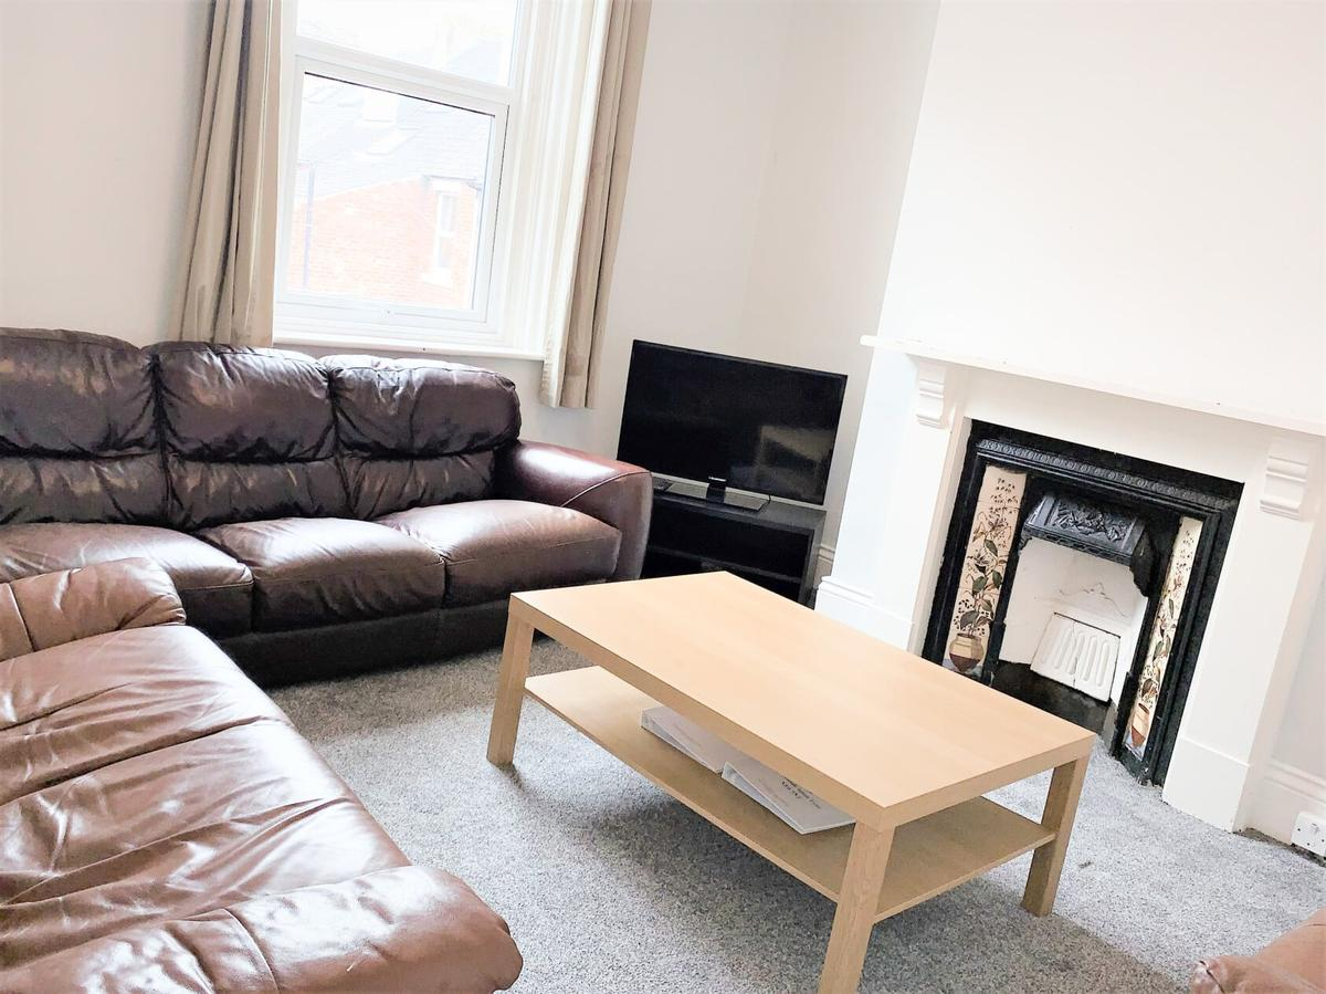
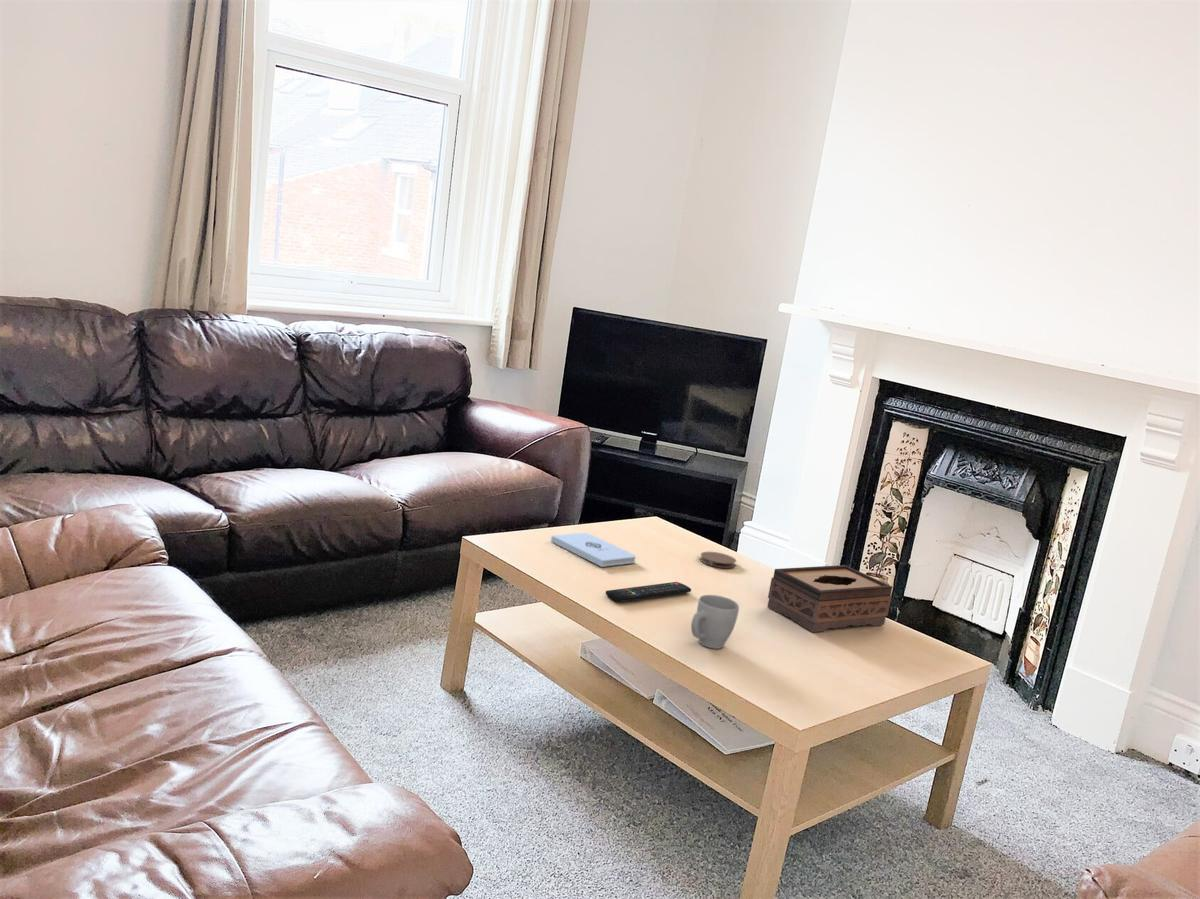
+ mug (710, 623)
+ coaster (718, 559)
+ tissue box (829, 596)
+ remote control (650, 592)
+ notepad (594, 548)
